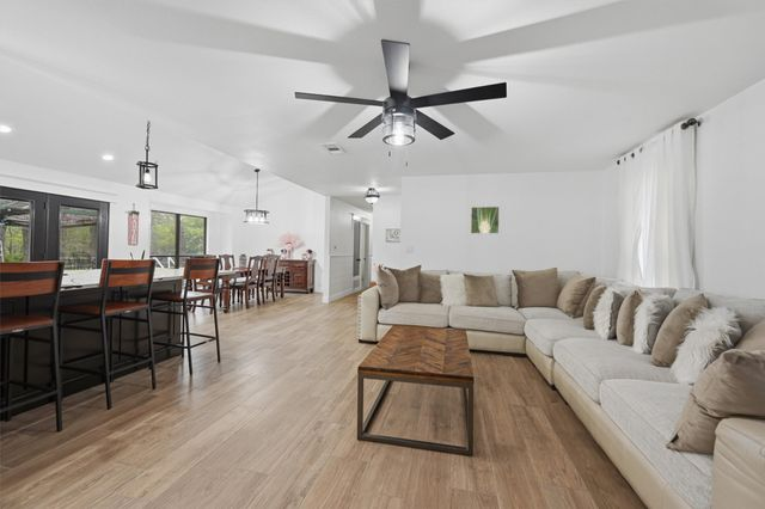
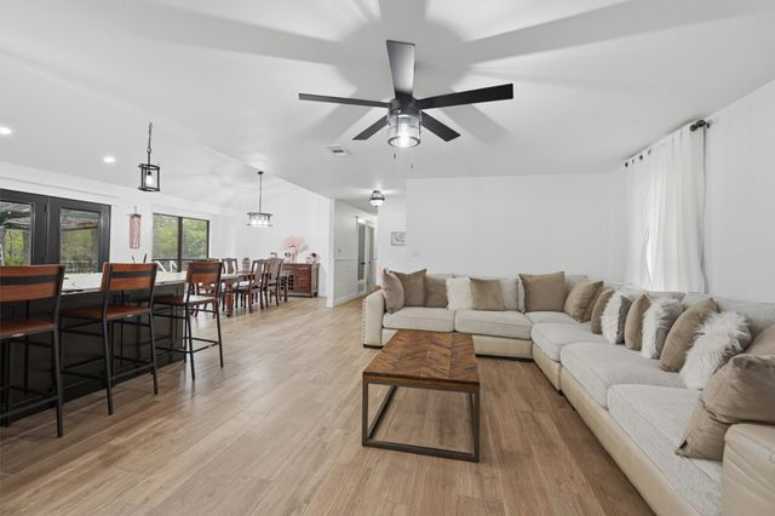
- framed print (484, 220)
